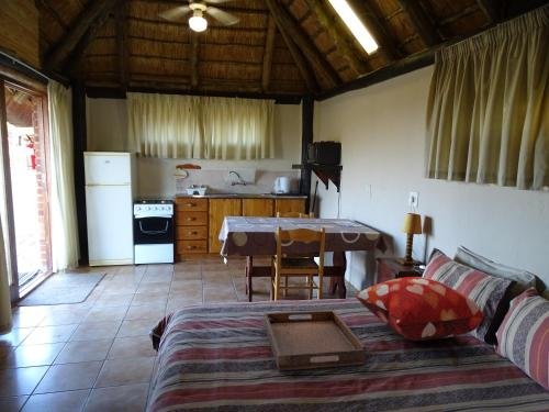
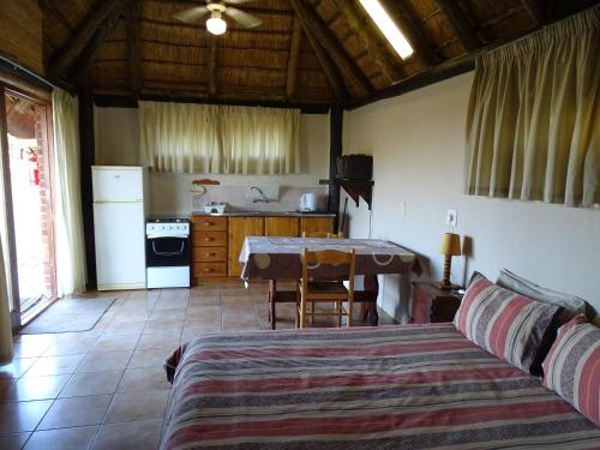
- serving tray (310, 335)
- decorative pillow (416, 304)
